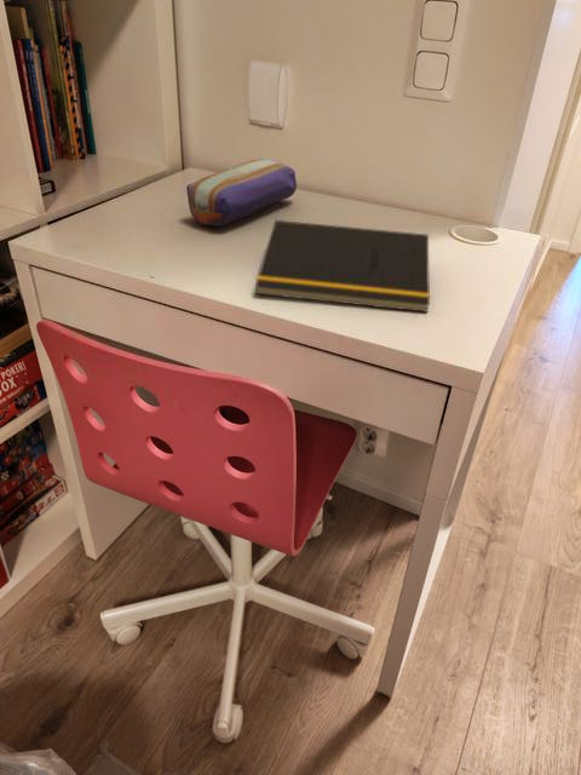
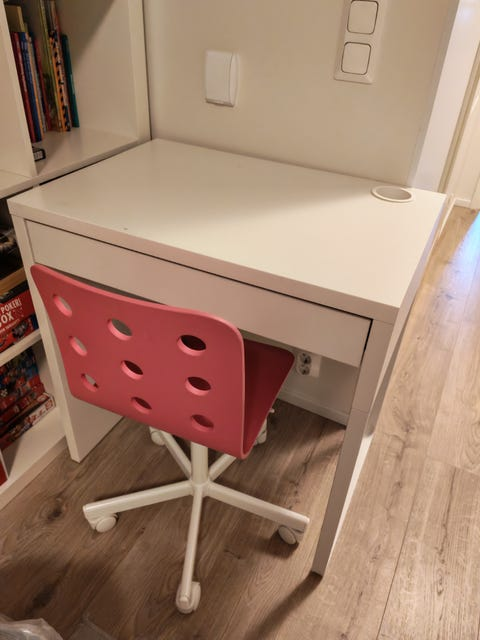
- notepad (345, 263)
- pencil case (245, 190)
